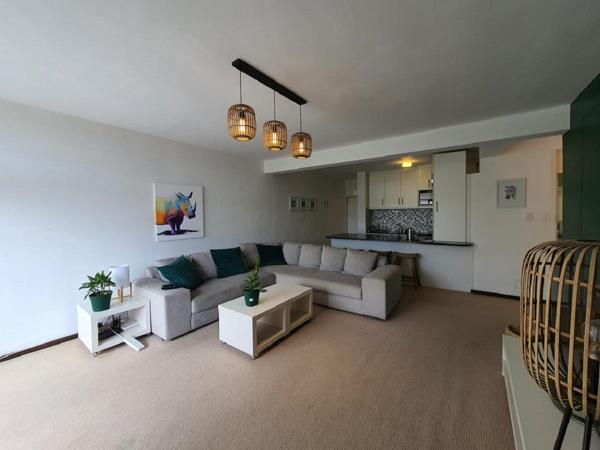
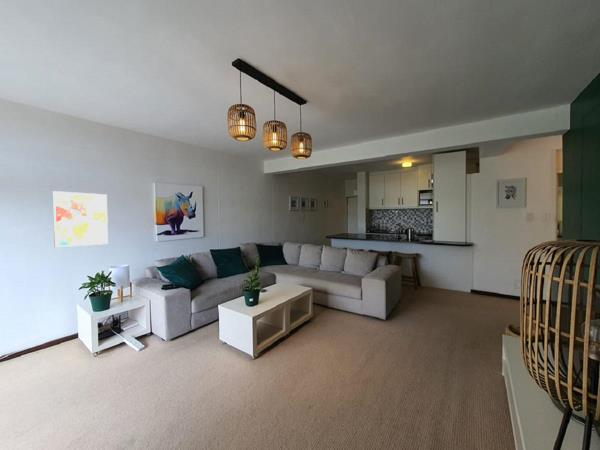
+ wall art (82, 219)
